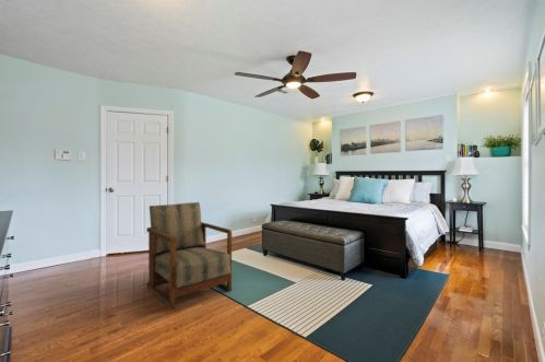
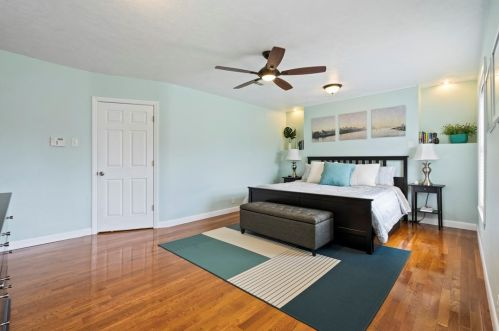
- armchair (188, 246)
